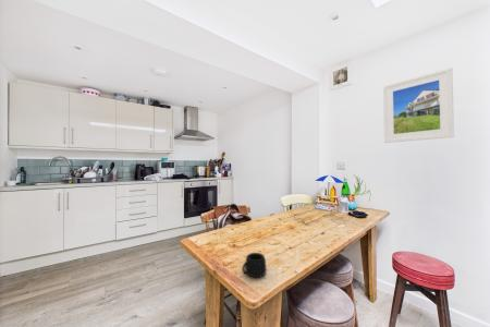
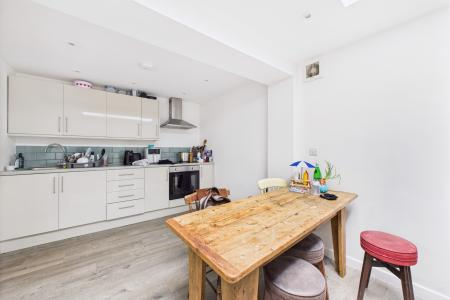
- mug (253, 265)
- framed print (415, 109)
